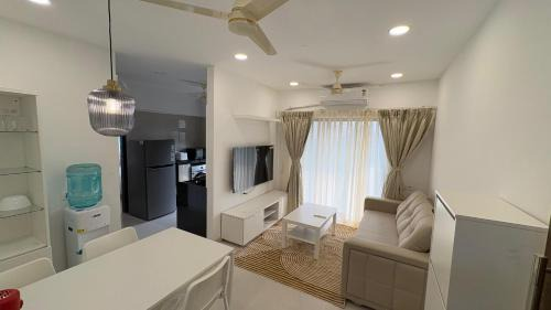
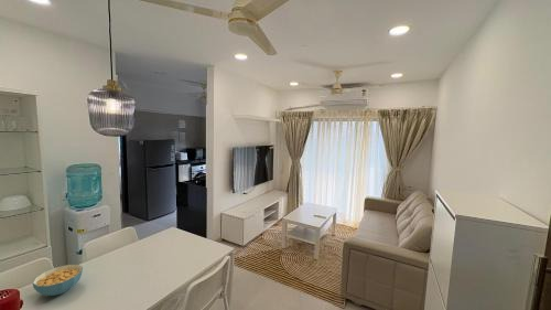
+ cereal bowl (60, 282)
